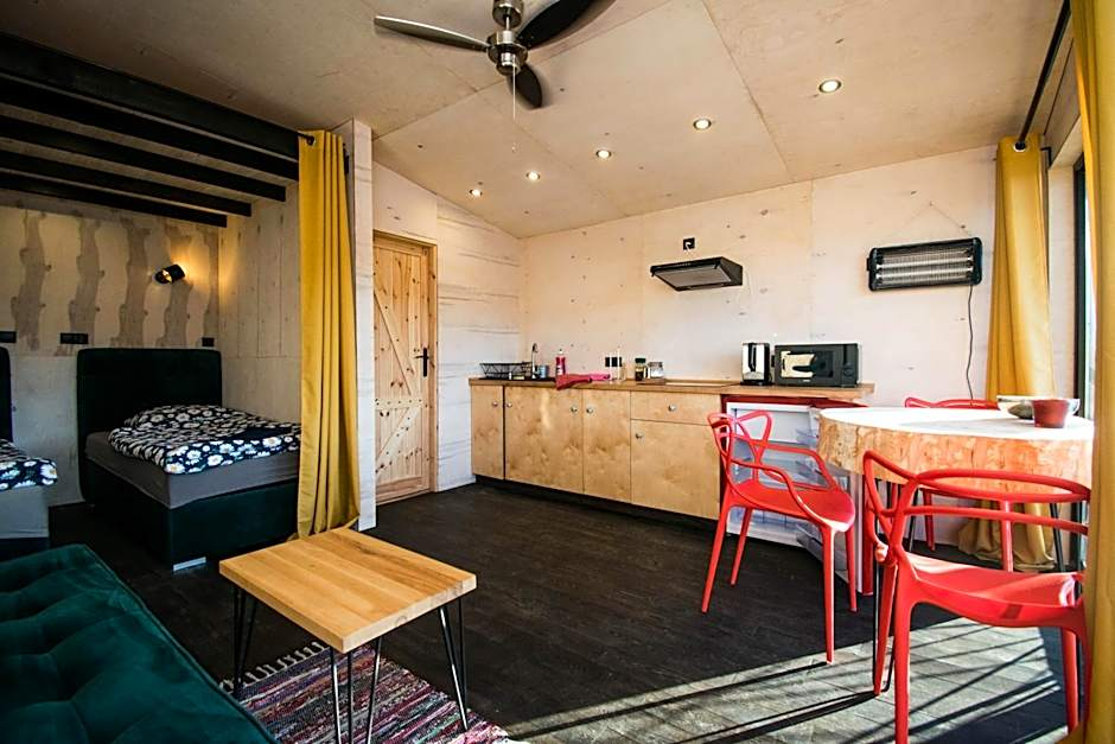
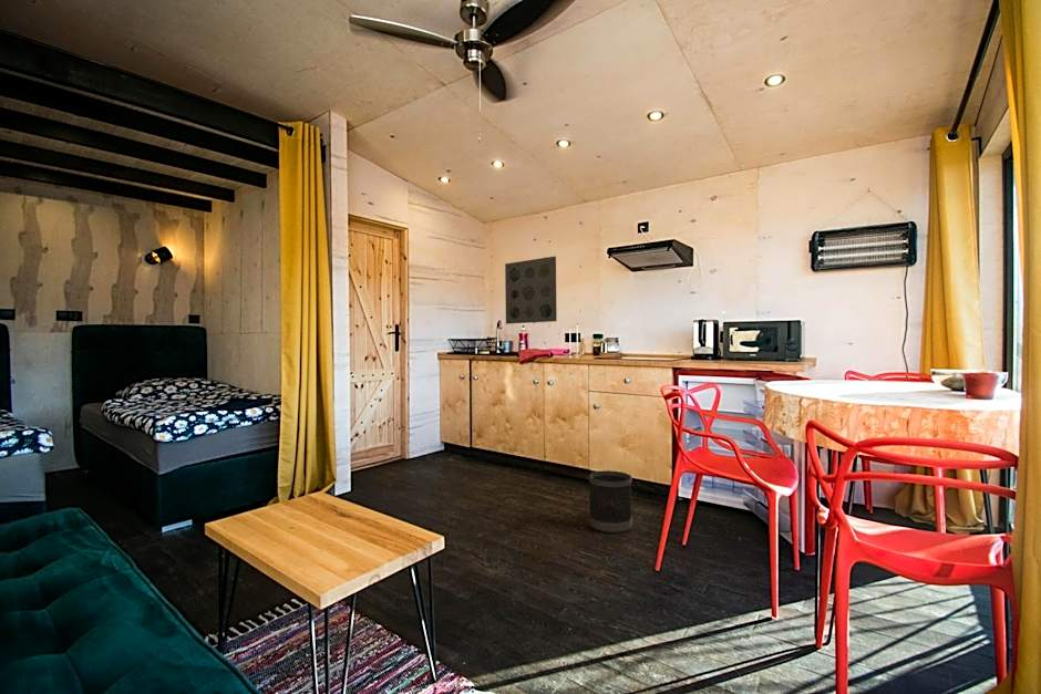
+ wall art (529, 291)
+ wastebasket (610, 500)
